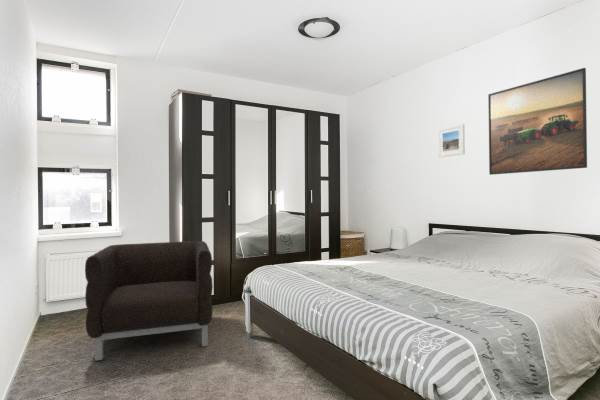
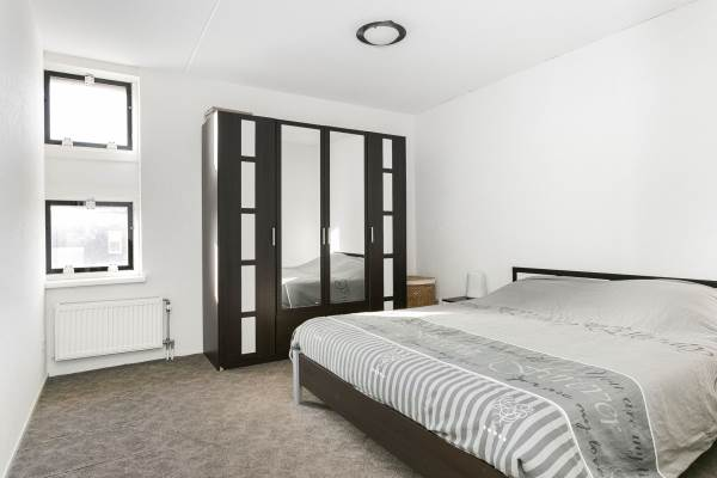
- armchair (155, 292)
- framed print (532, 127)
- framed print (450, 141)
